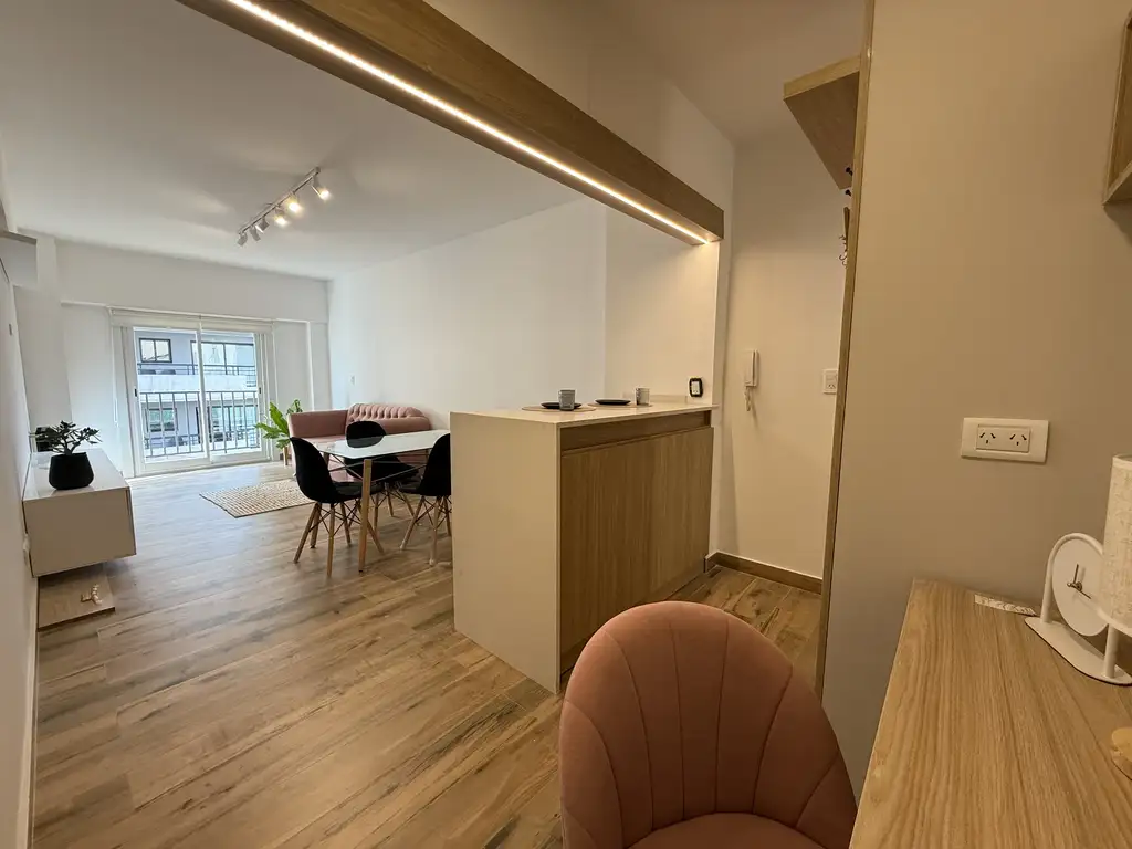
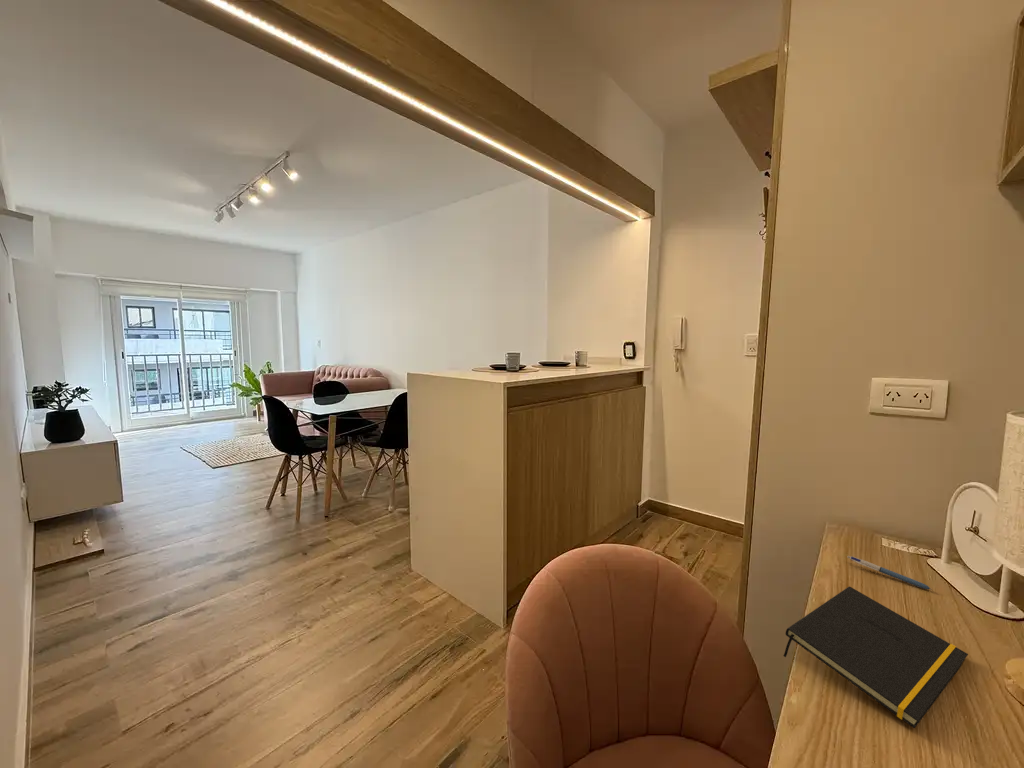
+ pen (887, 572)
+ notepad (875, 644)
